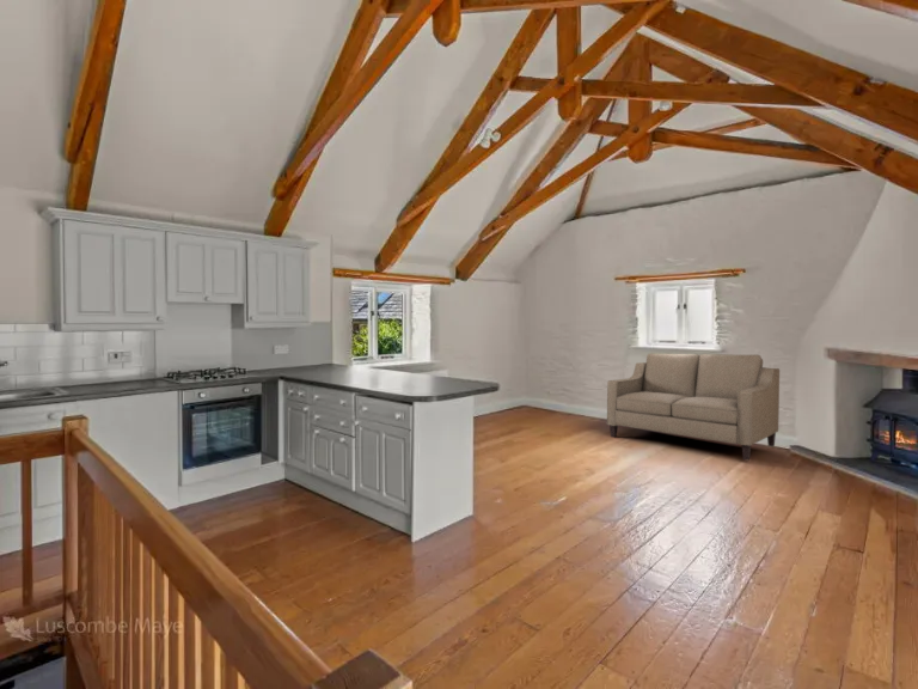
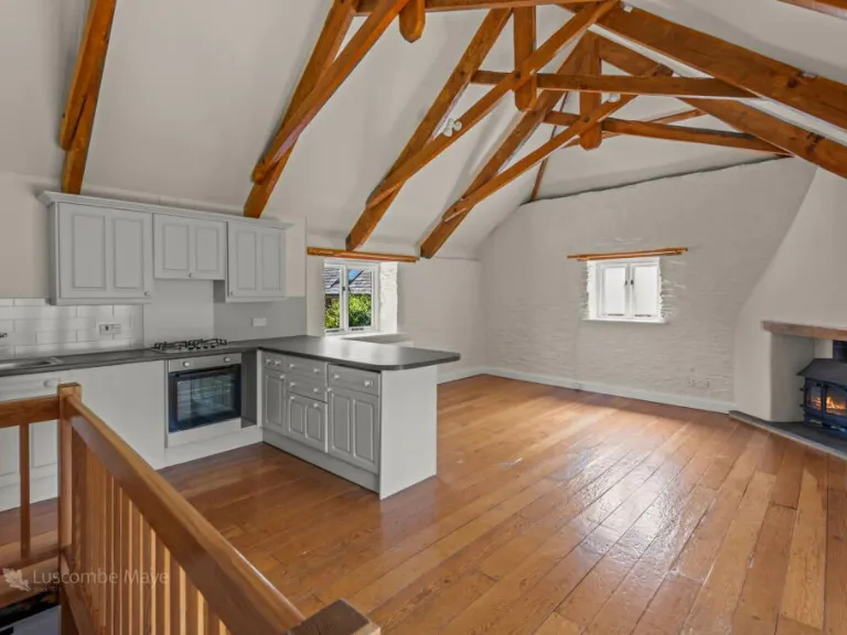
- sofa (688, 397)
